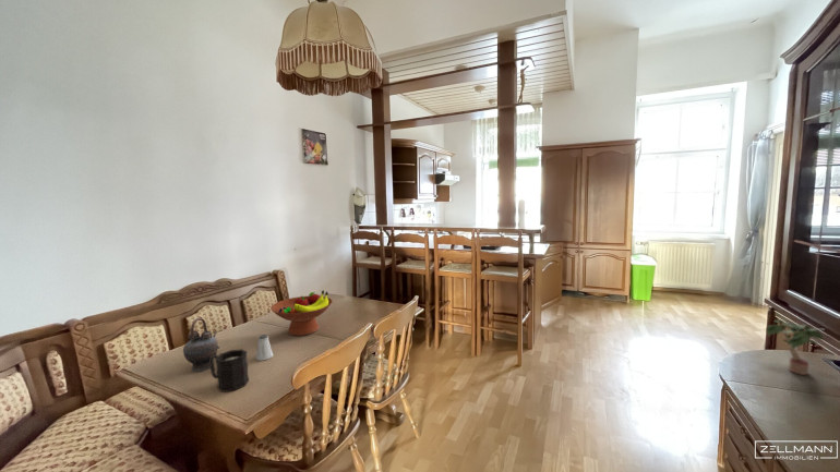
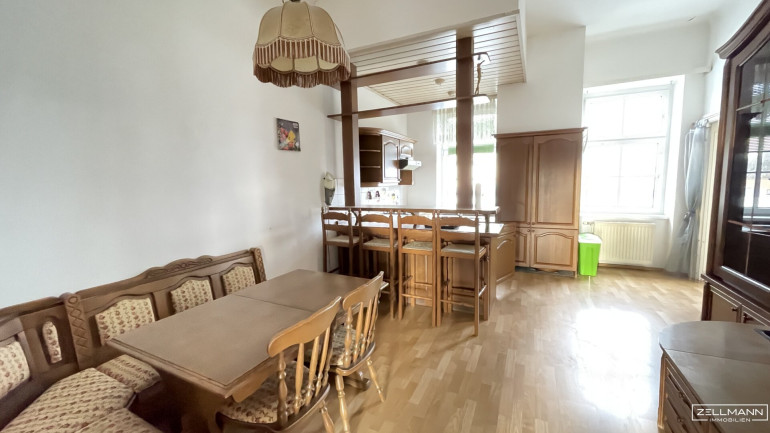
- teapot (203, 341)
- mug (227, 368)
- potted plant (793, 347)
- saltshaker (263, 346)
- fruit bowl (302, 312)
